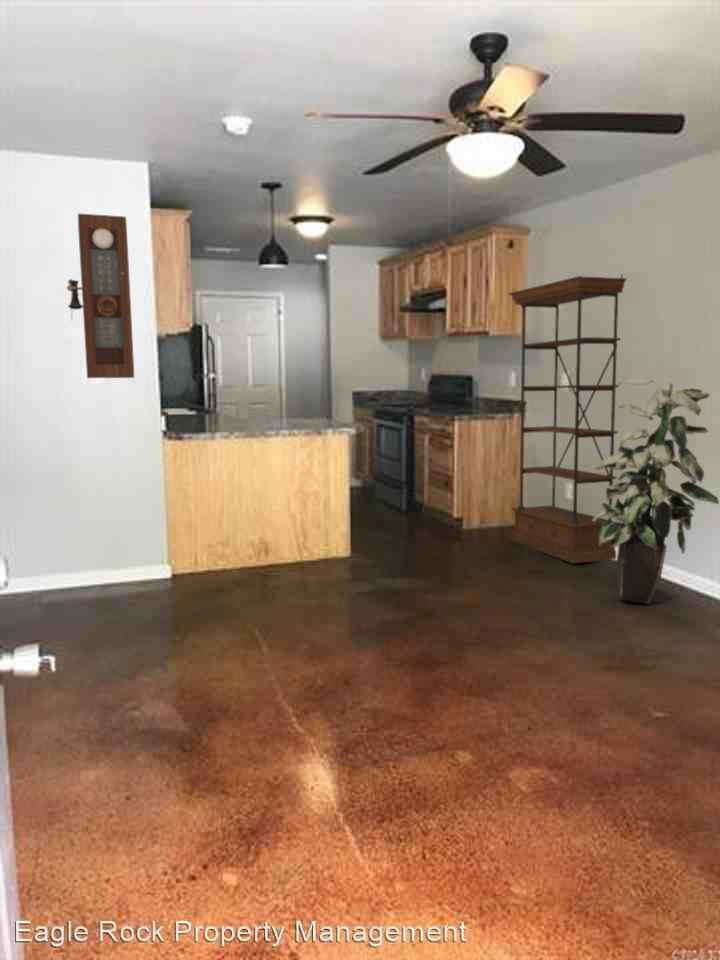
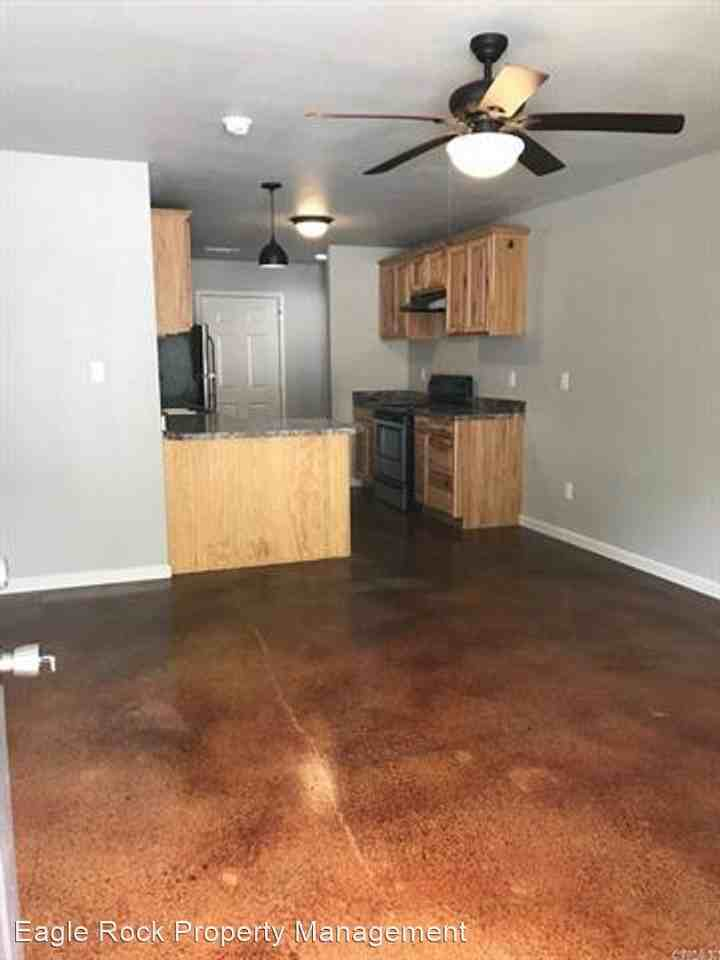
- bookshelf (556, 418)
- pendulum clock (98, 298)
- indoor plant (646, 490)
